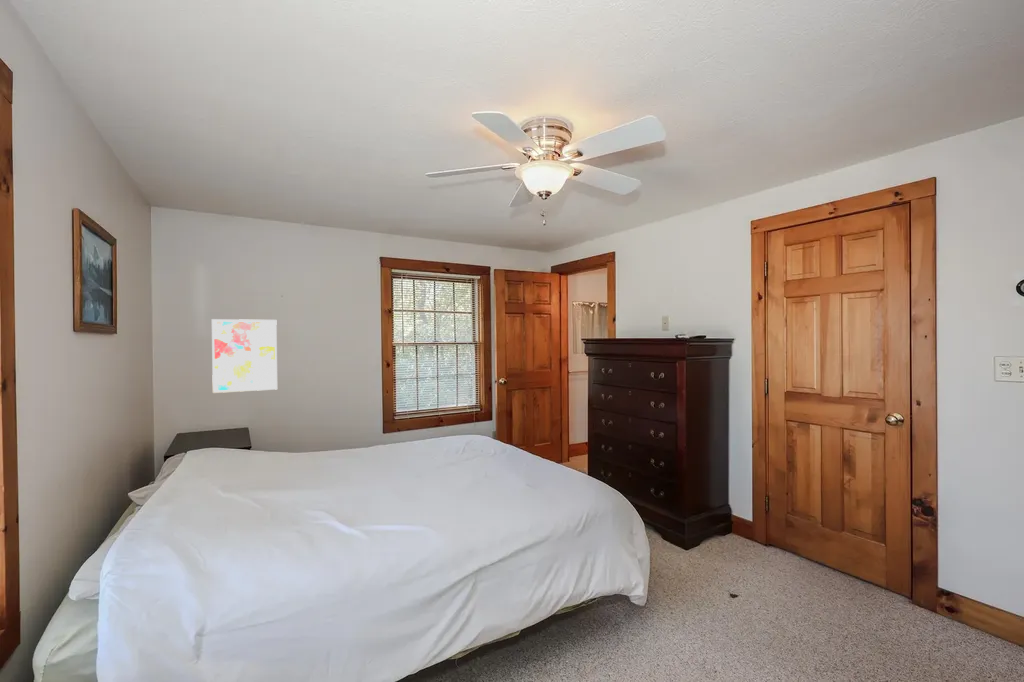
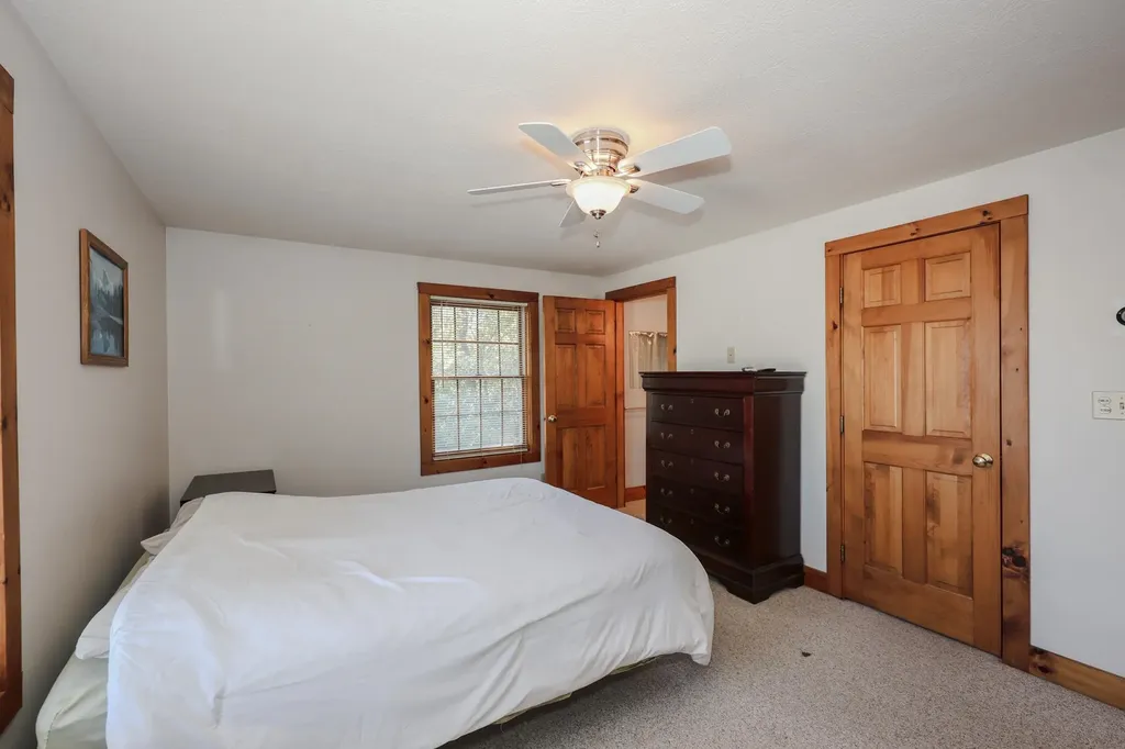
- wall art (245, 355)
